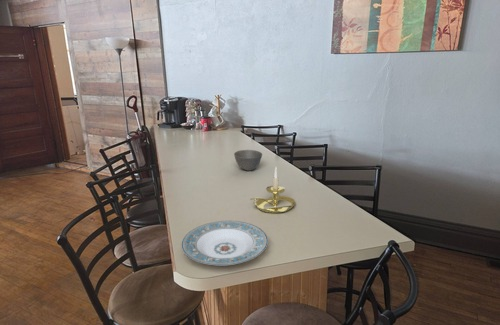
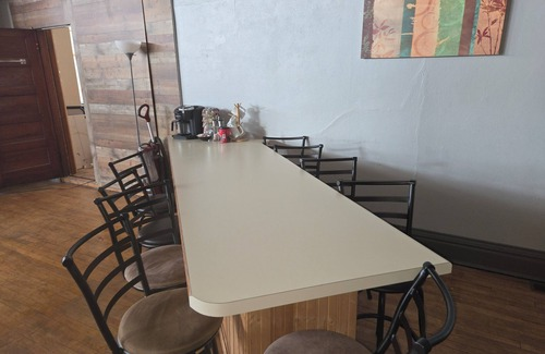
- candle holder (272, 187)
- bowl (248, 161)
- plate (225, 244)
